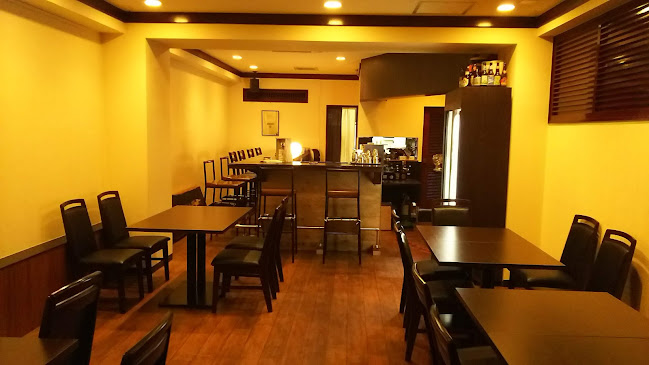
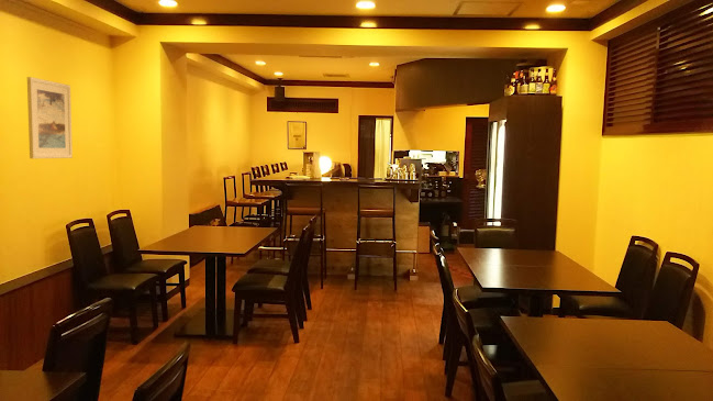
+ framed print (51, 120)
